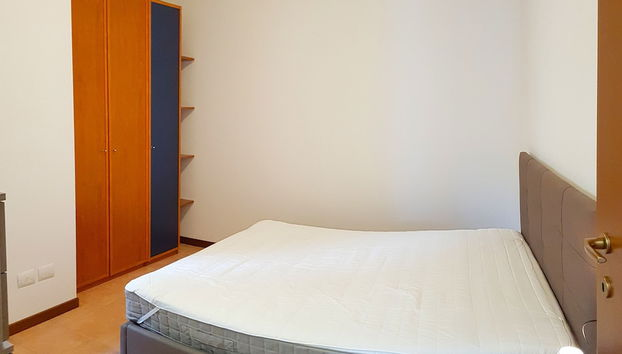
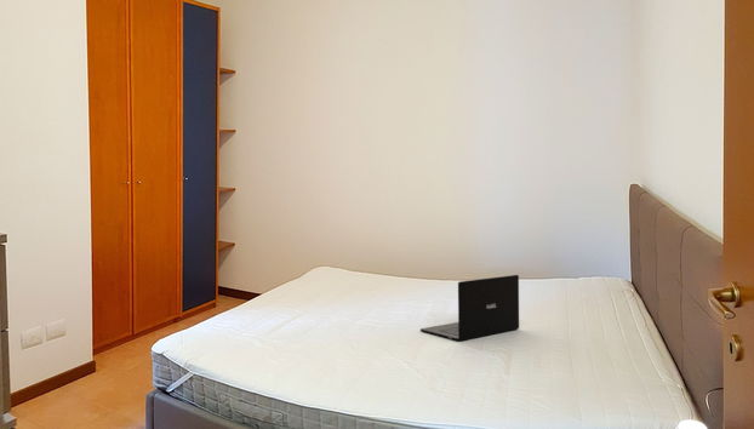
+ laptop (469, 302)
